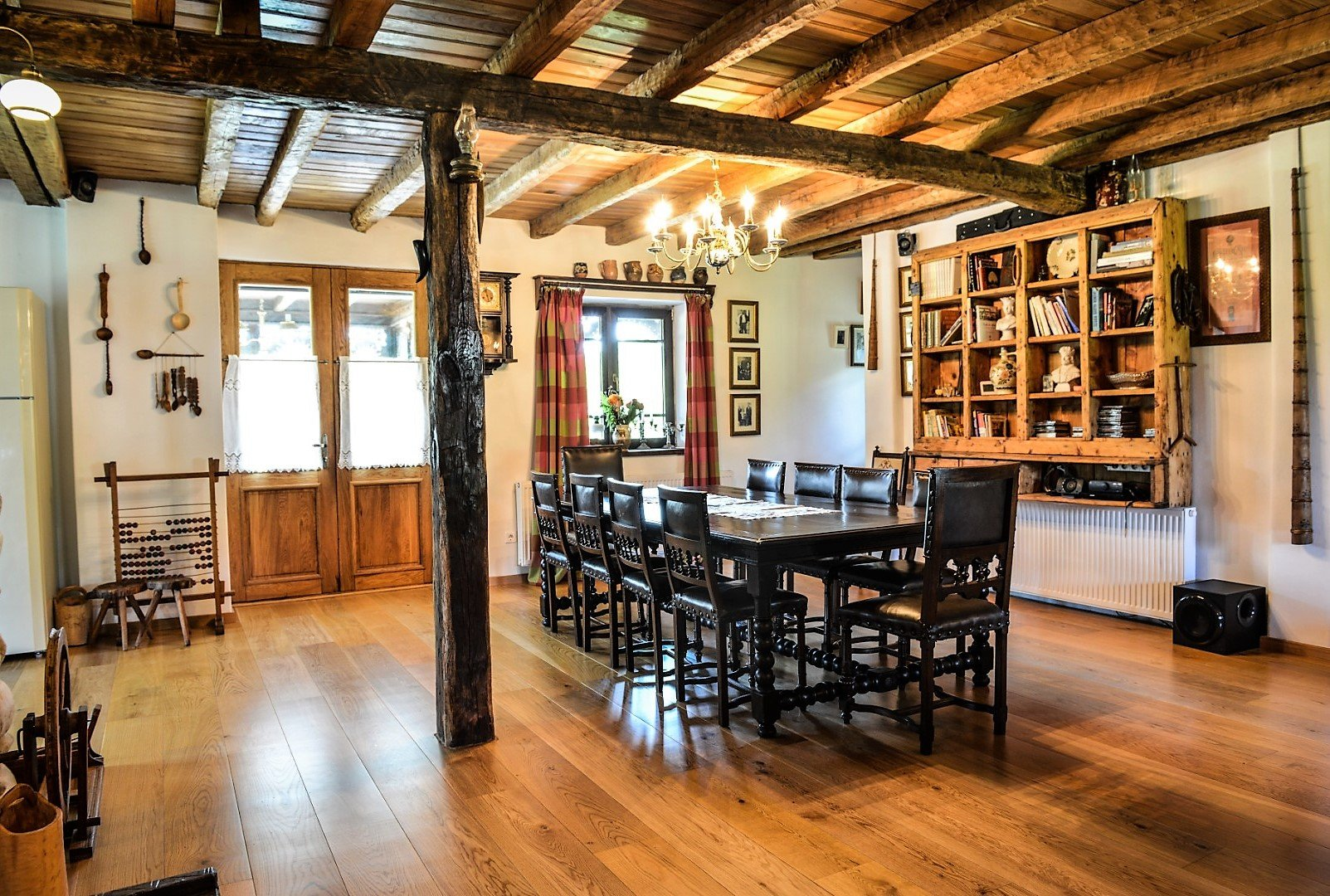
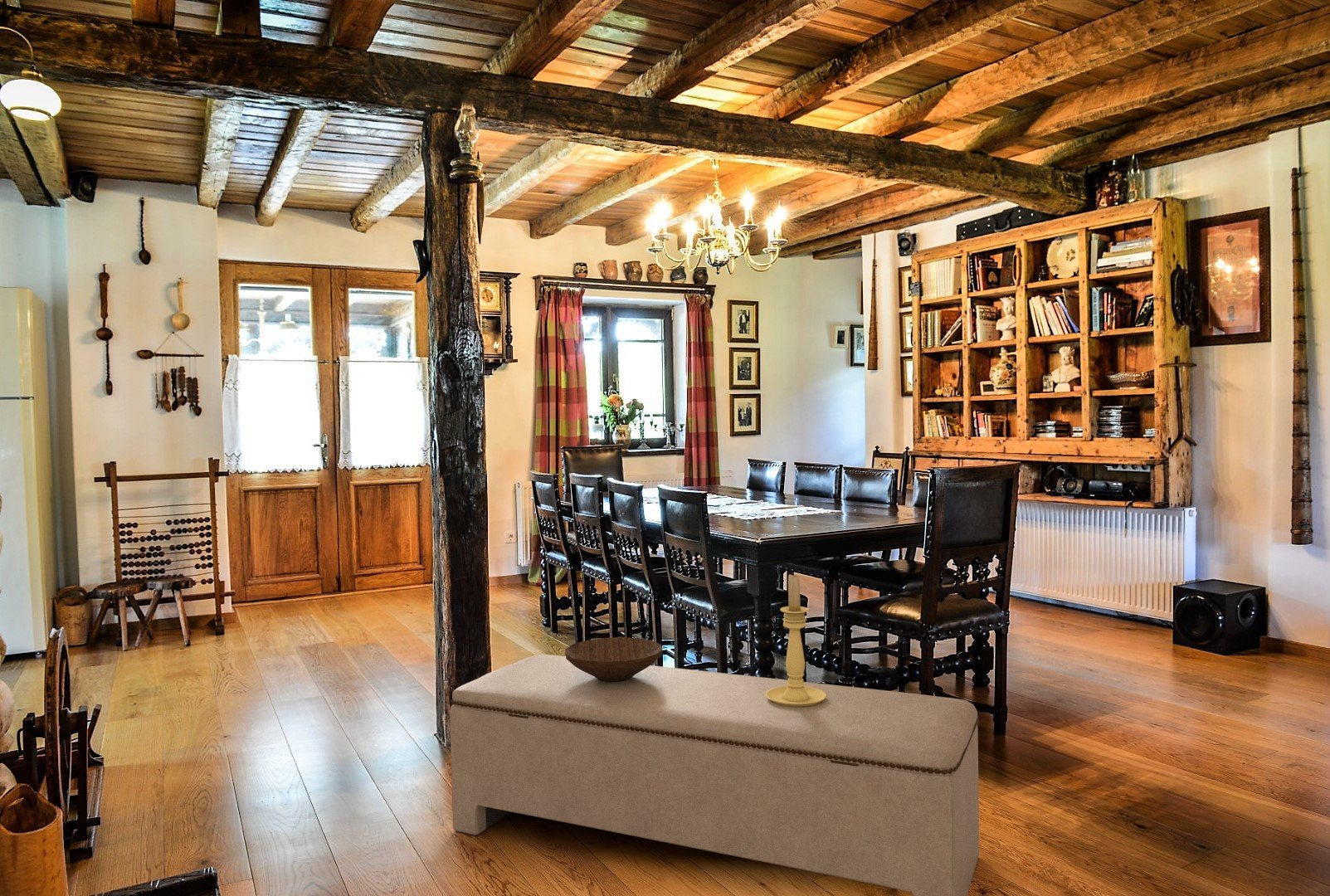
+ candle holder (795, 635)
+ wooden bowl (614, 662)
+ bench (703, 767)
